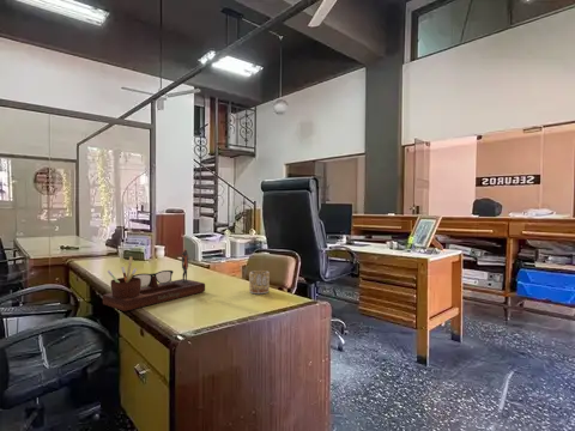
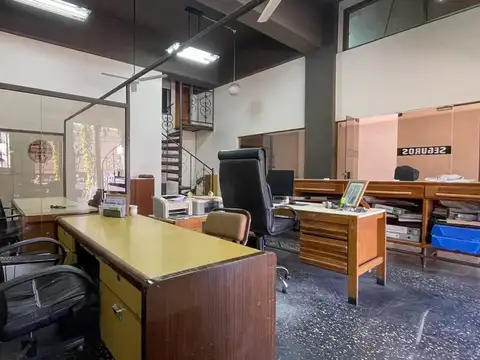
- mug (256, 280)
- desk organizer (153, 274)
